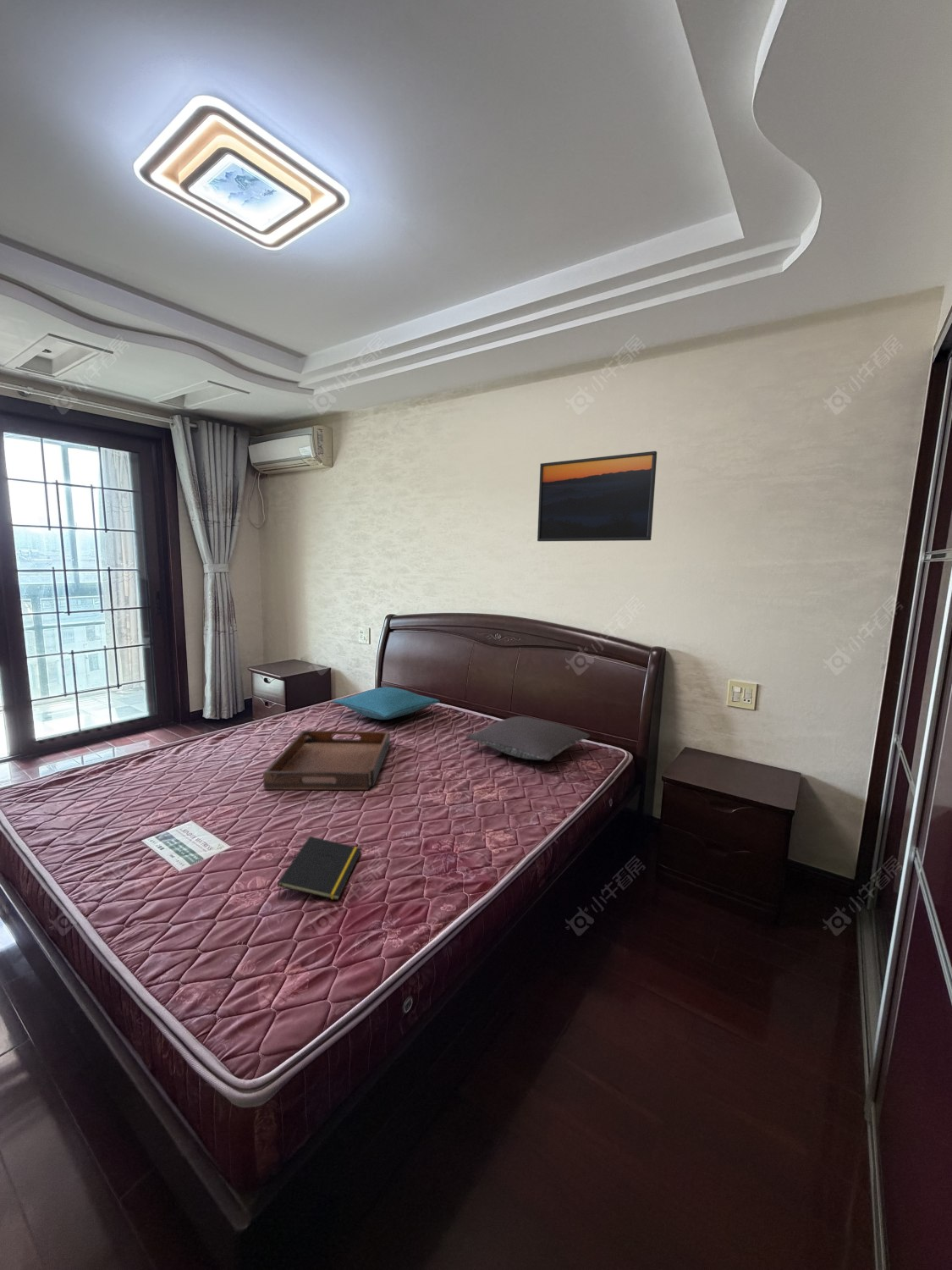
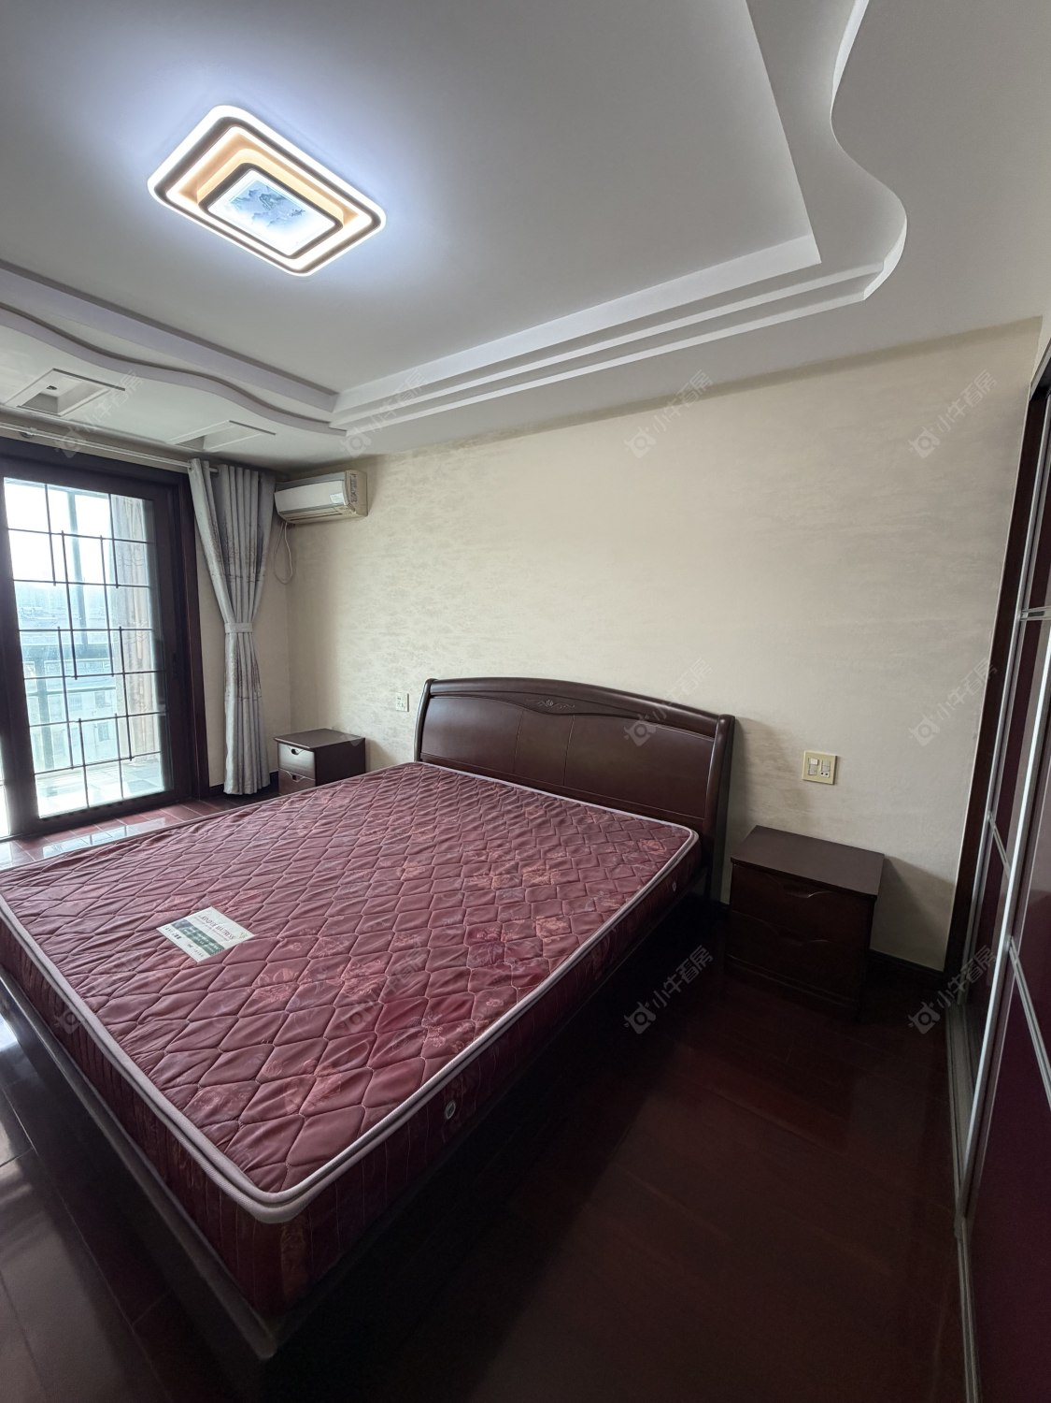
- pillow (387, 702)
- notepad (322, 865)
- pillow (529, 736)
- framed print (592, 500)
- serving tray (333, 757)
